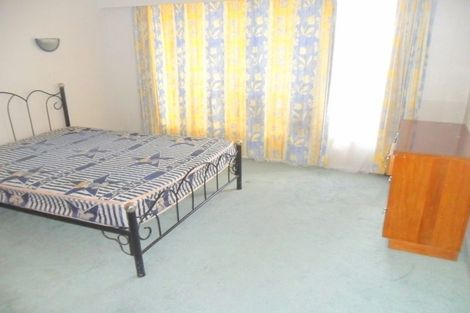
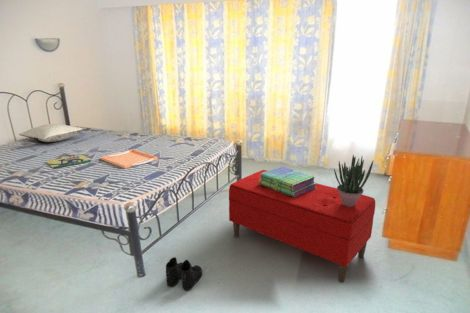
+ potted plant (351, 179)
+ pillow (51, 132)
+ bench (297, 218)
+ stack of books (287, 180)
+ boots (183, 267)
+ home sign (66, 159)
+ serving tray (129, 158)
